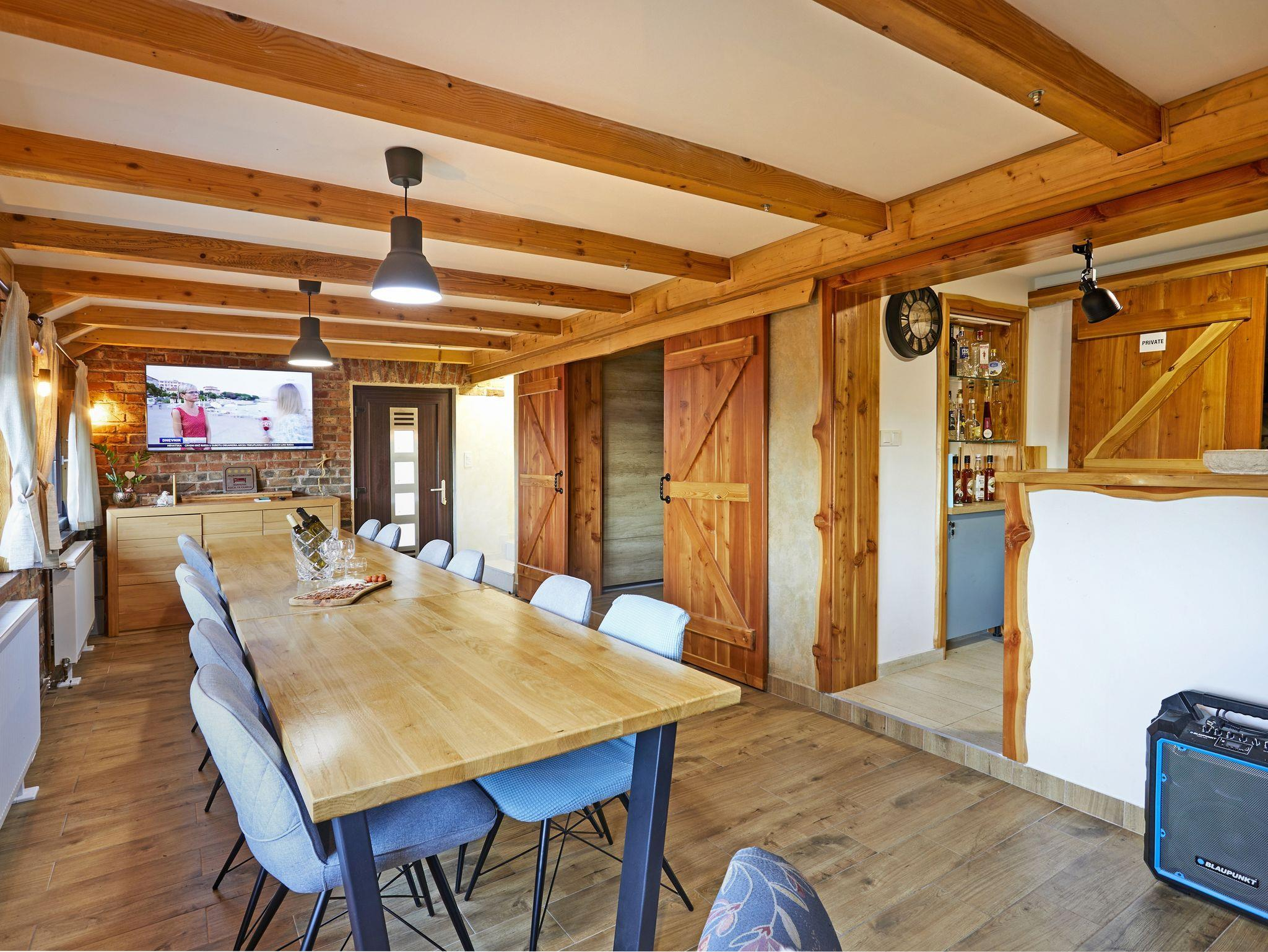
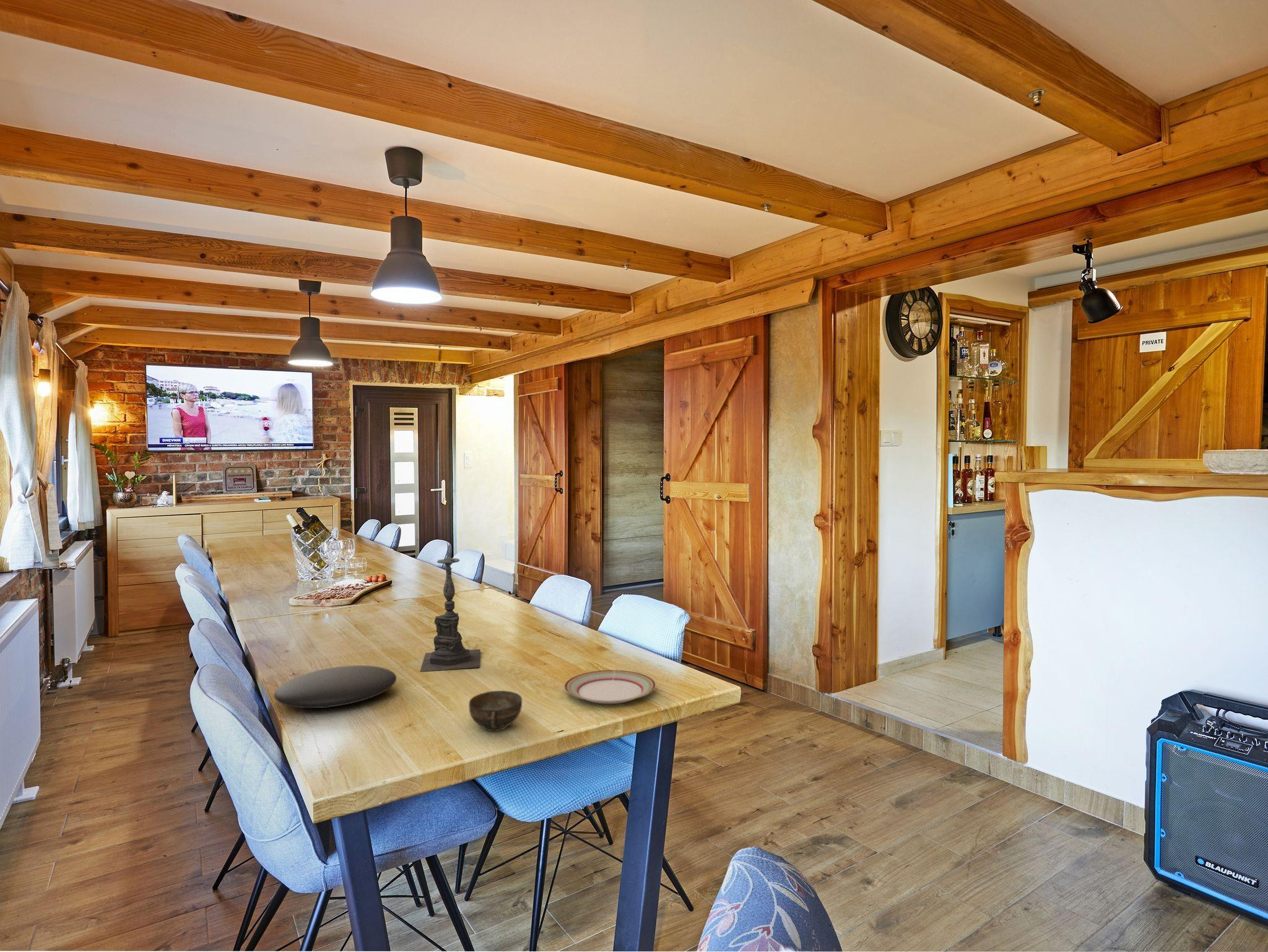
+ candle holder (450, 601)
+ plate (337, 685)
+ cup (495, 715)
+ plate (610, 688)
